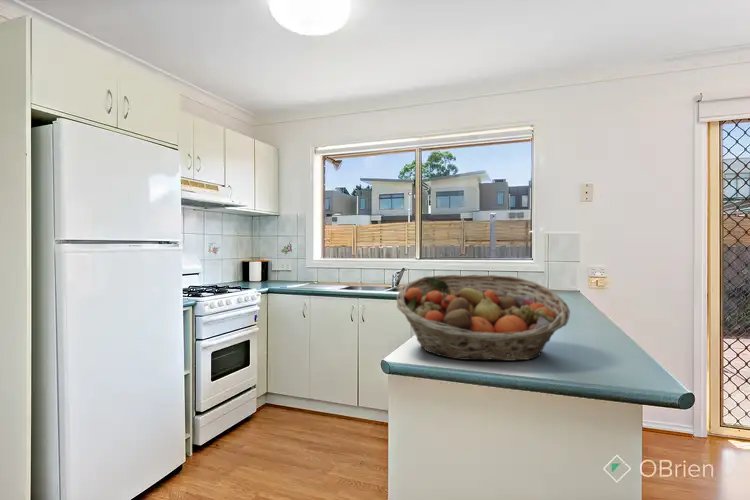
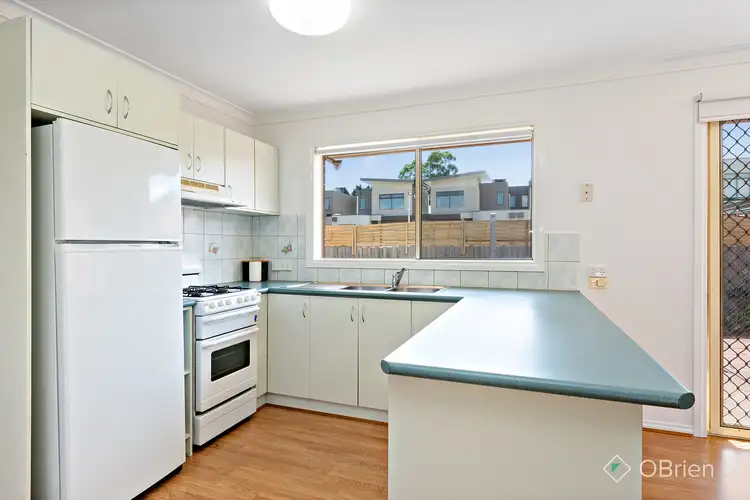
- fruit basket (478, 312)
